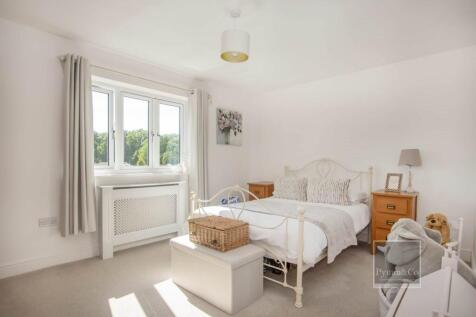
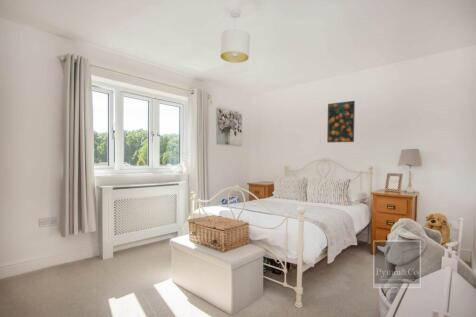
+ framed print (340, 122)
